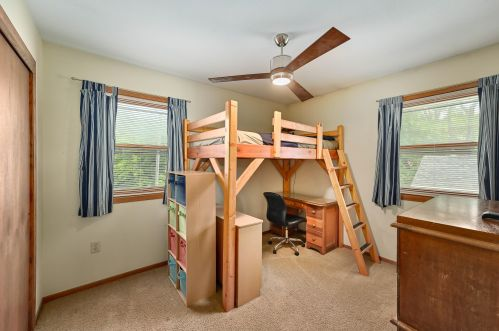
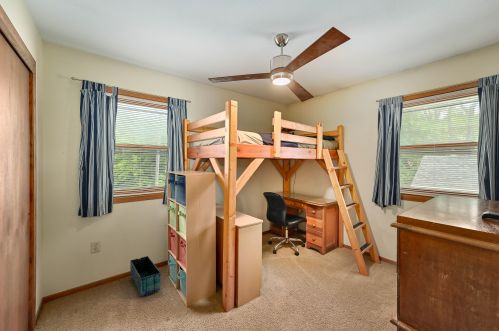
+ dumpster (144, 275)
